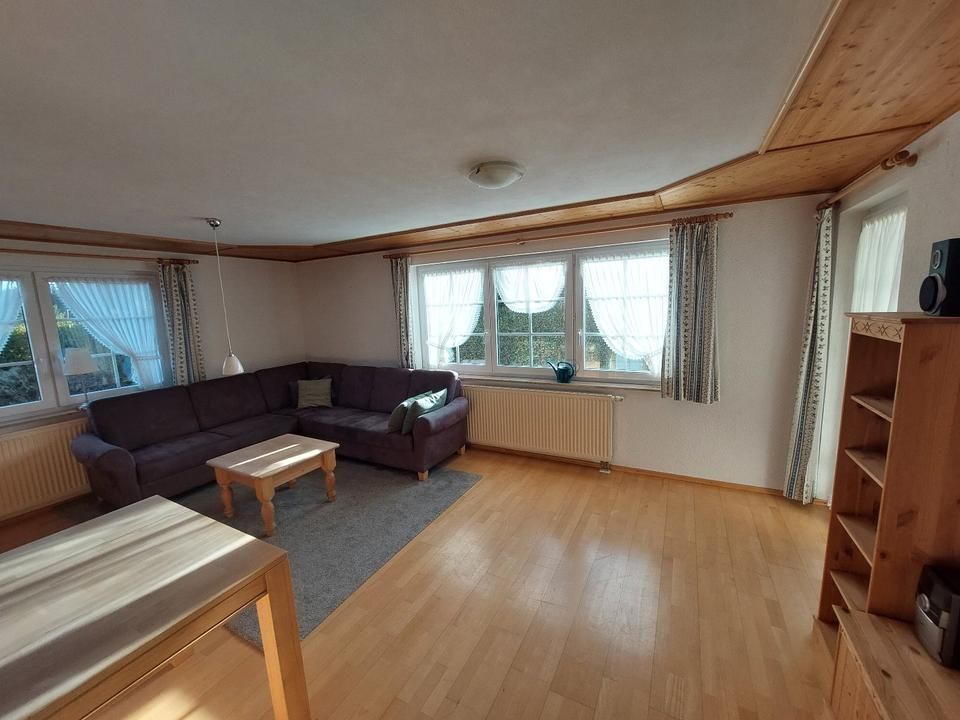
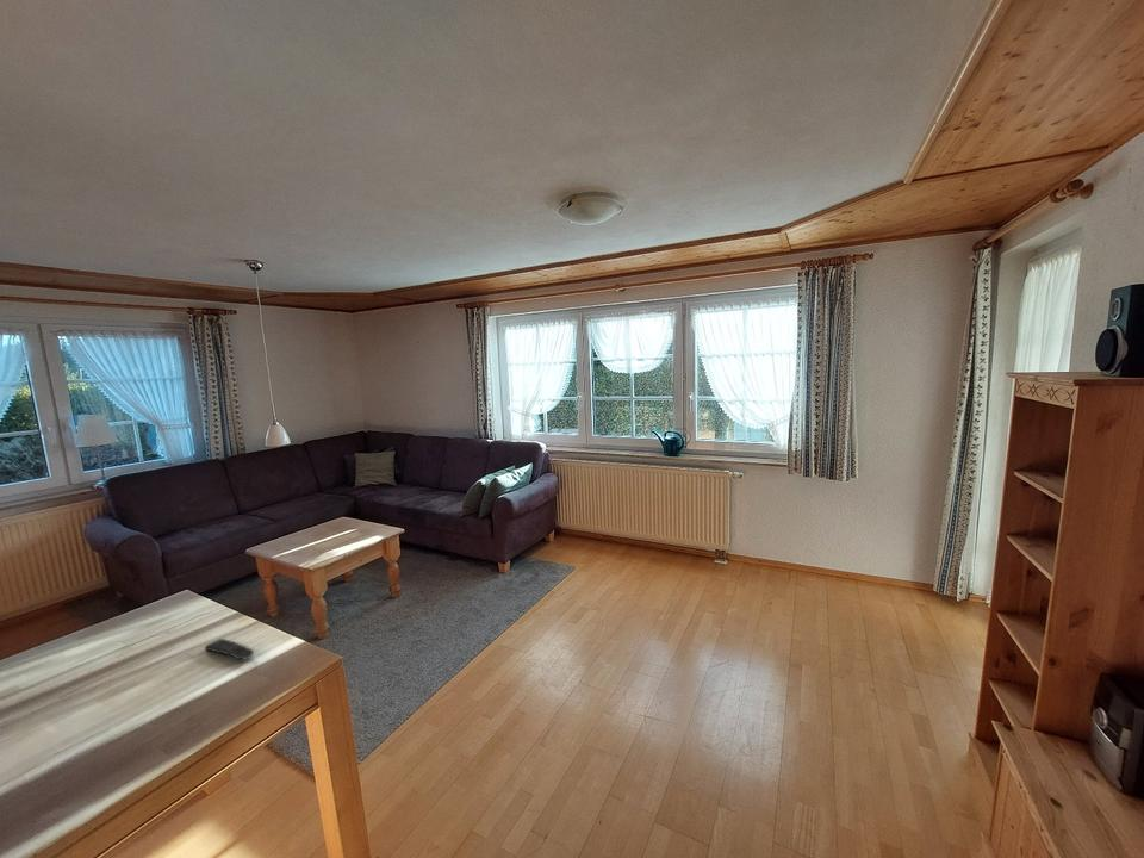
+ remote control (230, 649)
